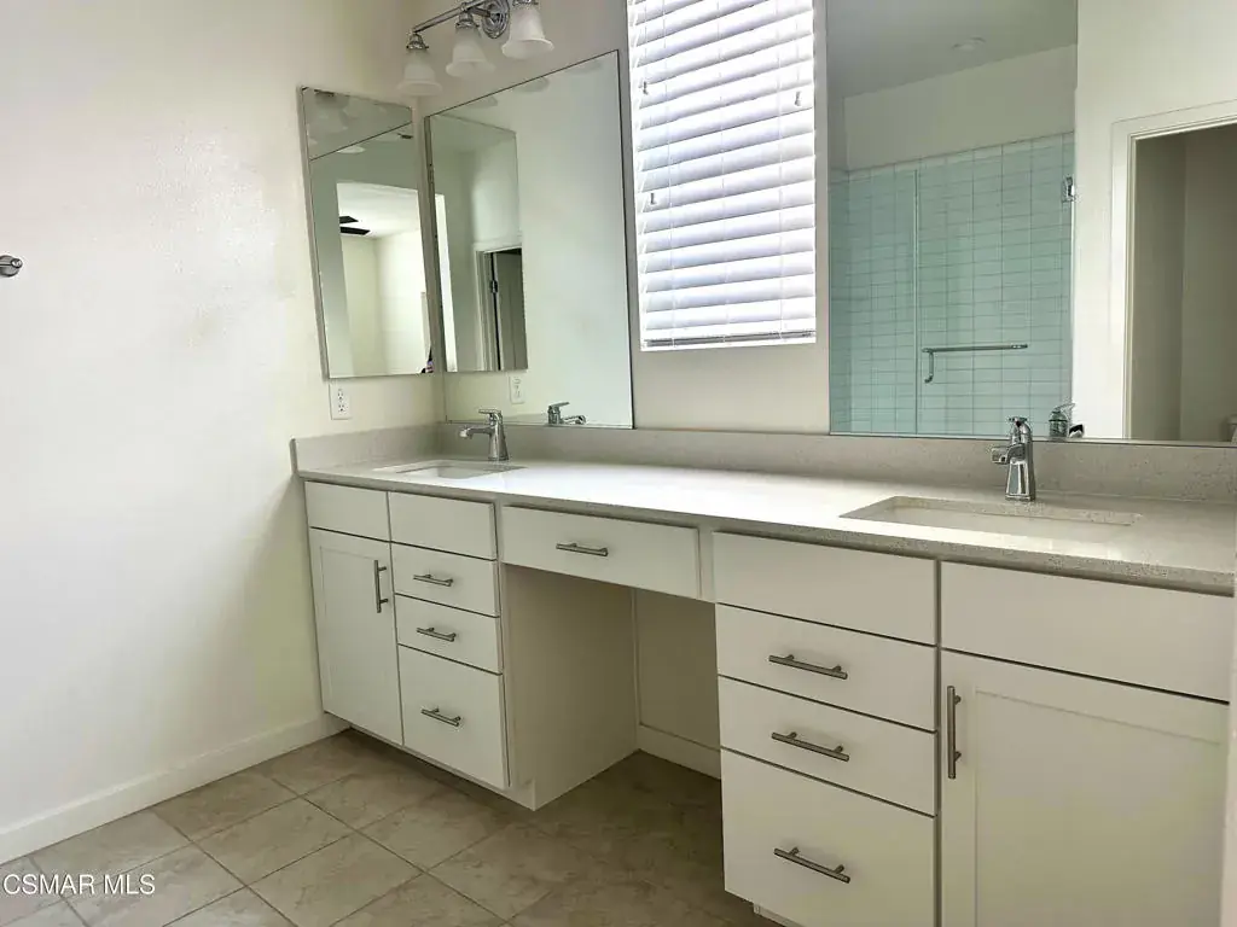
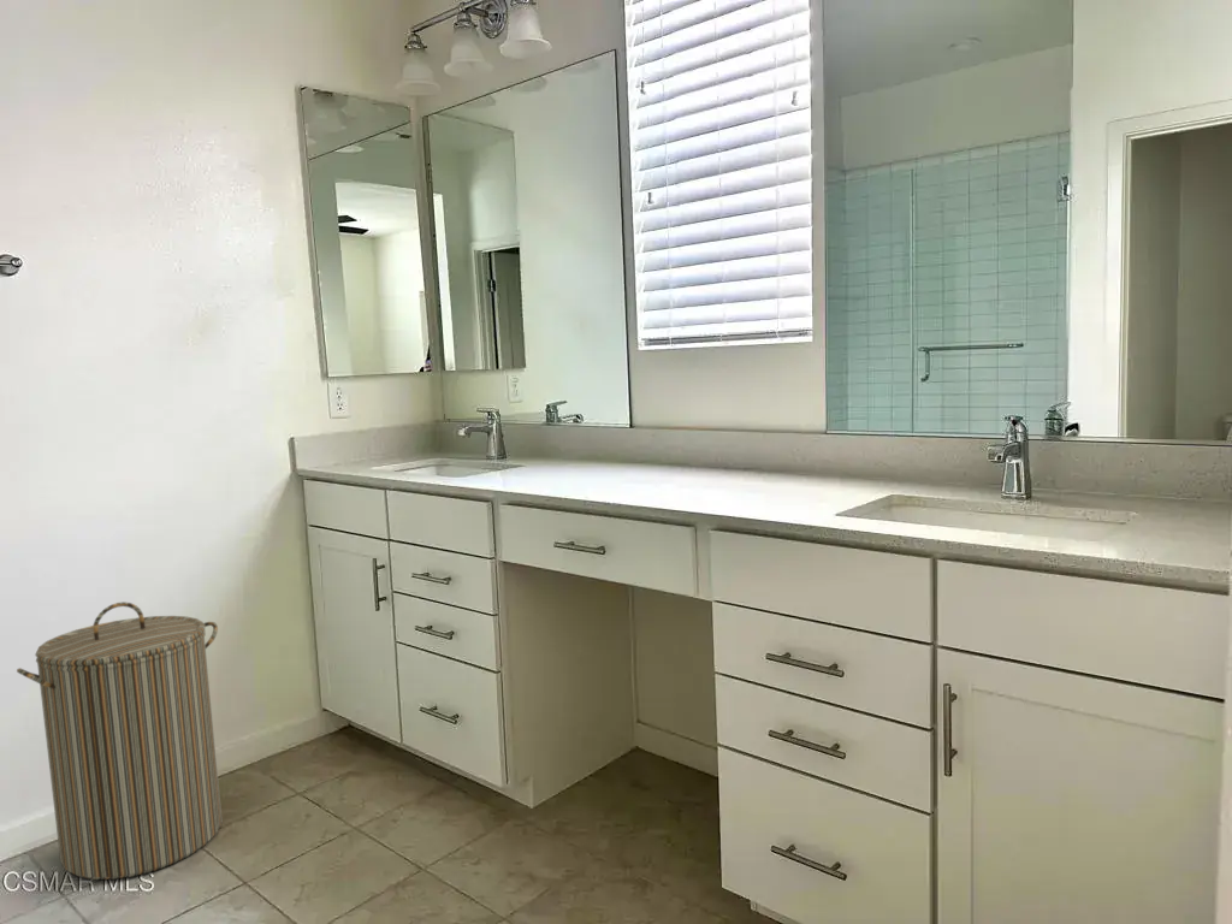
+ laundry hamper (132, 722)
